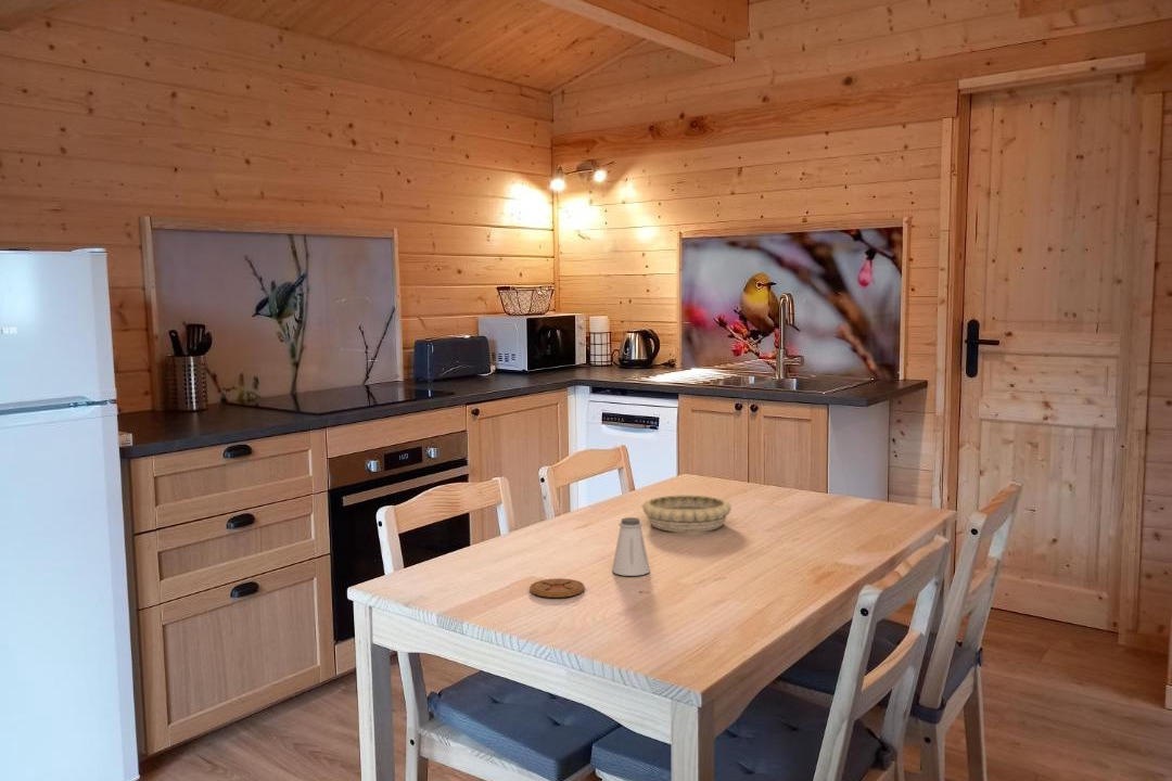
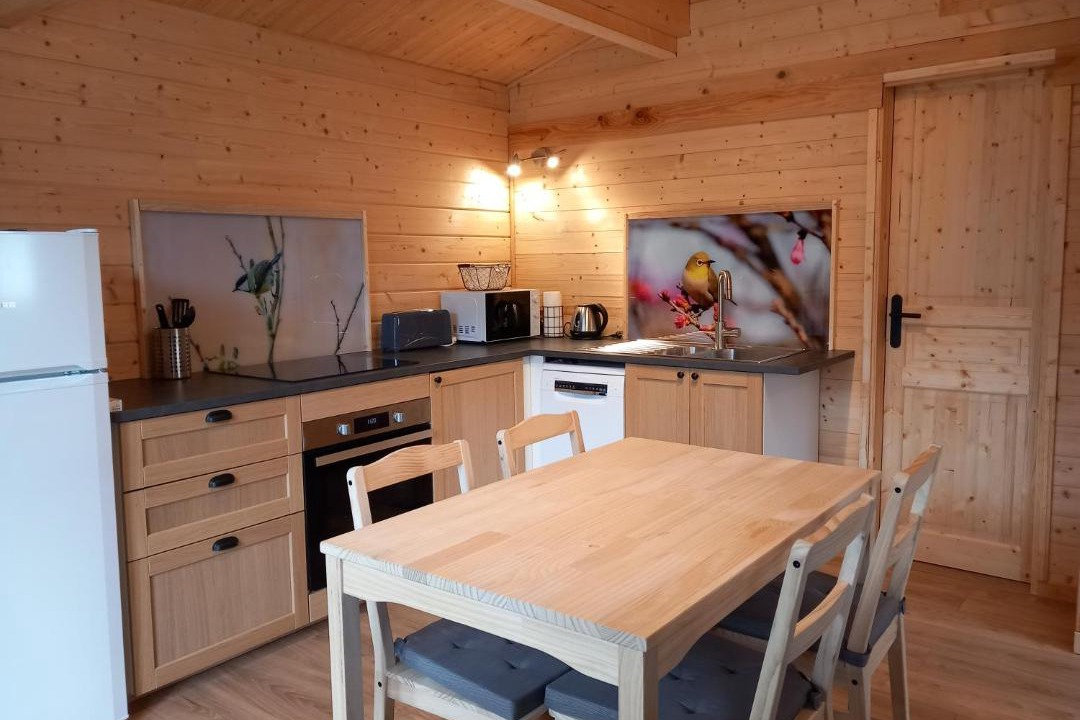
- coaster (557, 587)
- saltshaker (630, 545)
- decorative bowl (686, 512)
